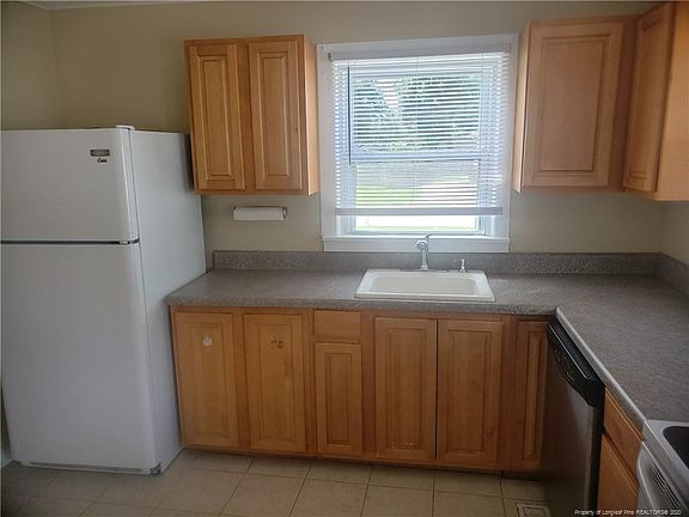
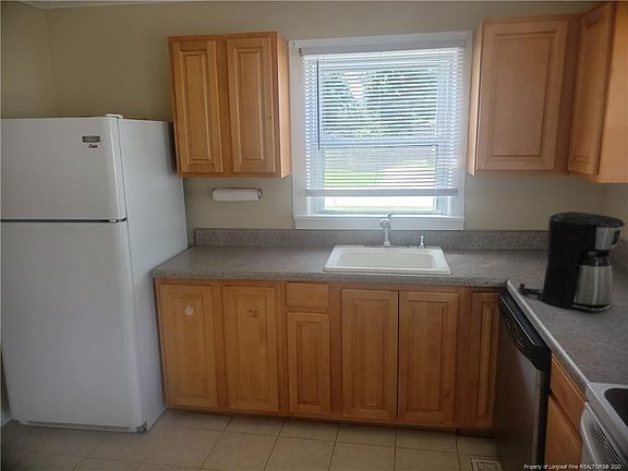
+ coffee maker (572, 256)
